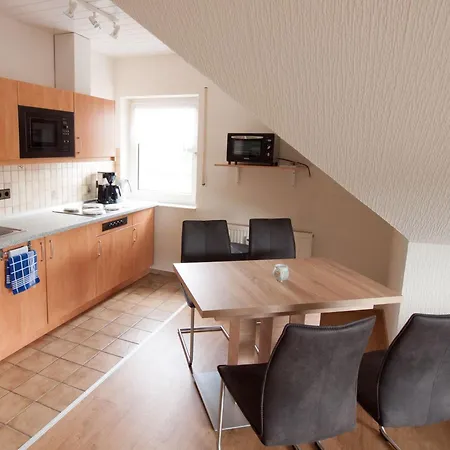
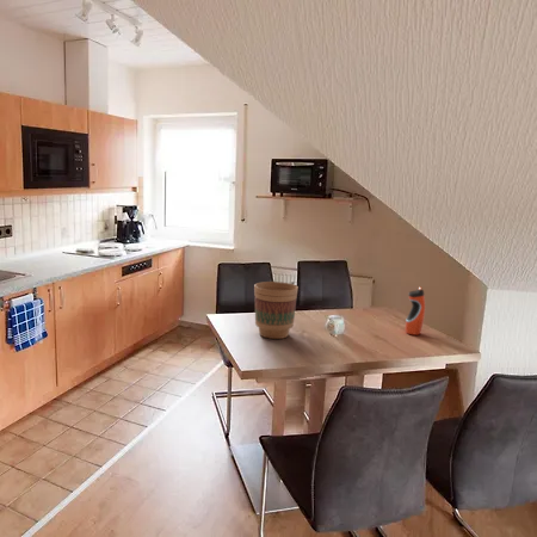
+ water bottle (415, 310)
+ flower pot (274, 310)
